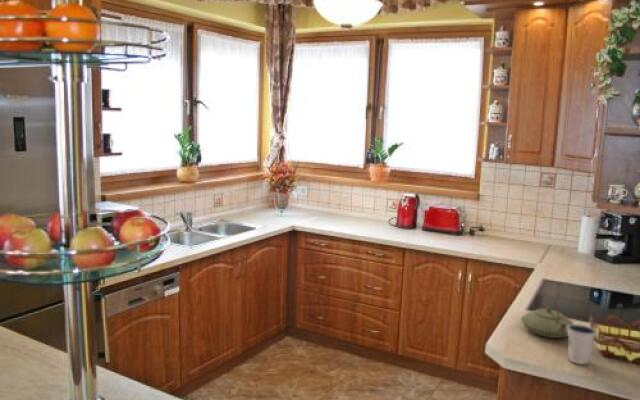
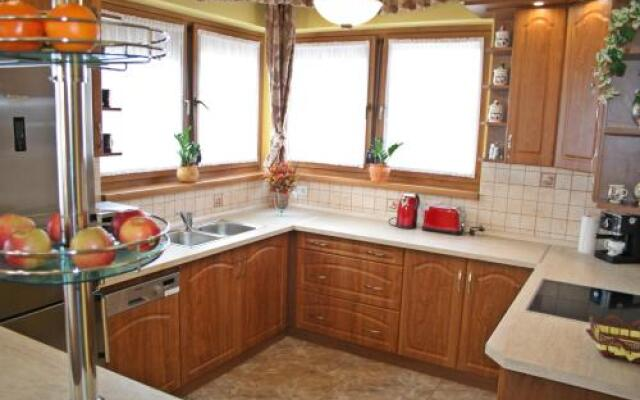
- teapot (550, 313)
- dixie cup (580, 345)
